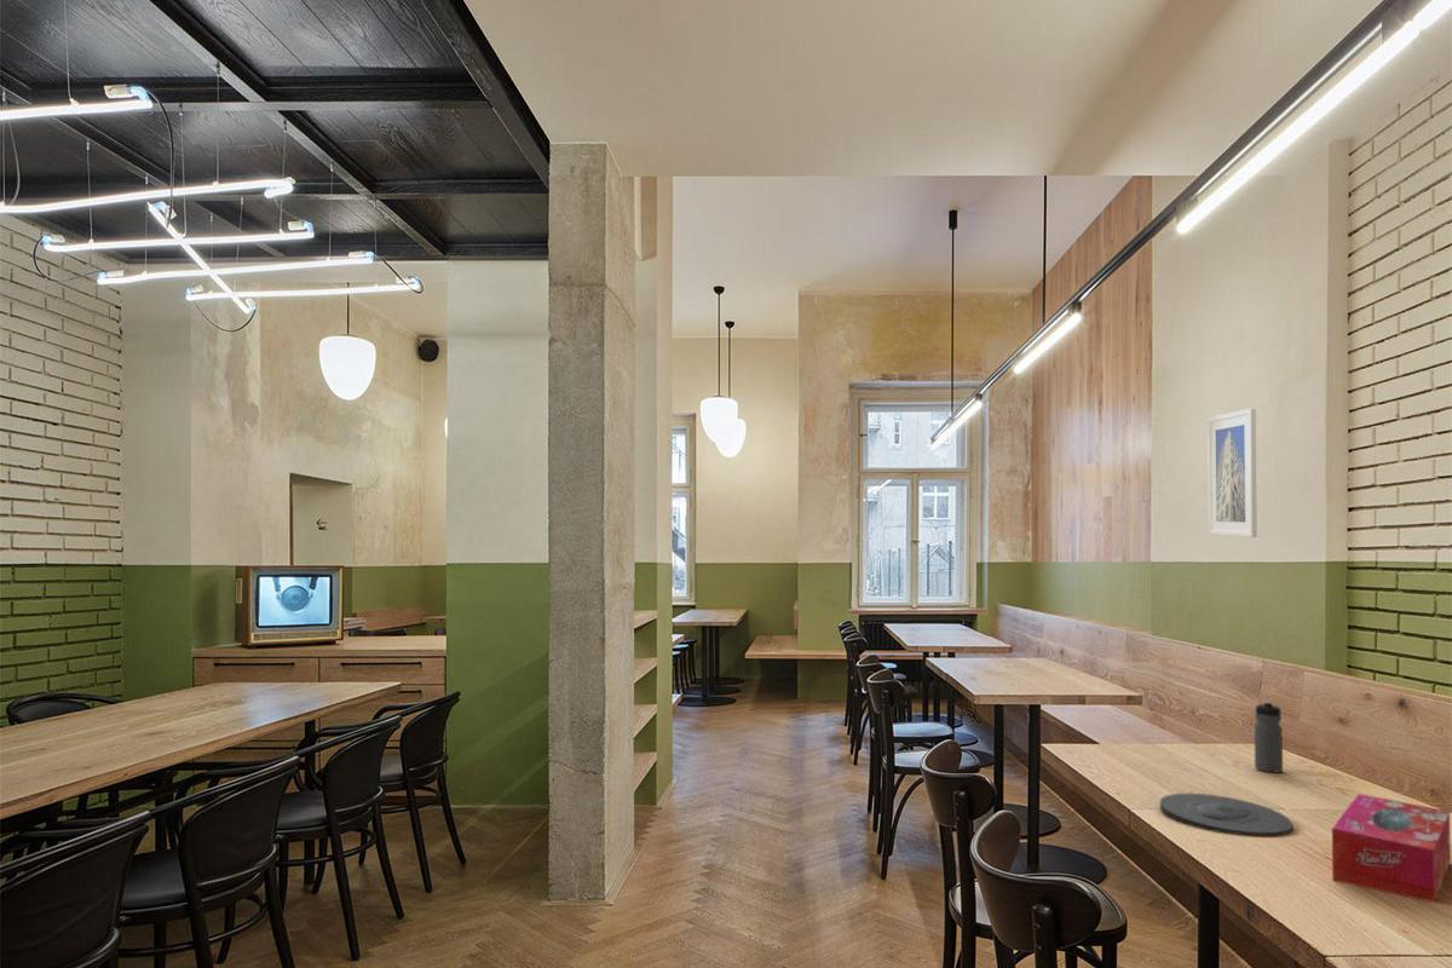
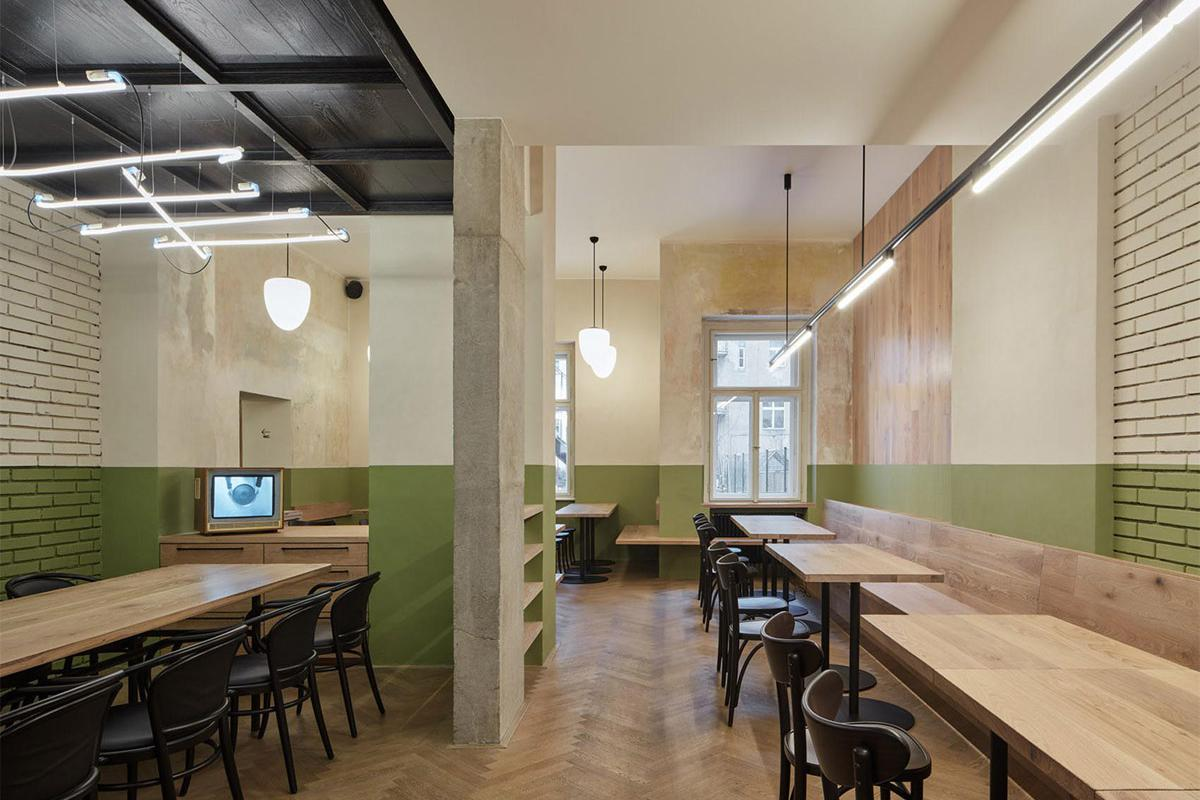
- tissue box (1393, 845)
- water bottle (1268, 734)
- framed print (1231, 474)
- plate (1223, 809)
